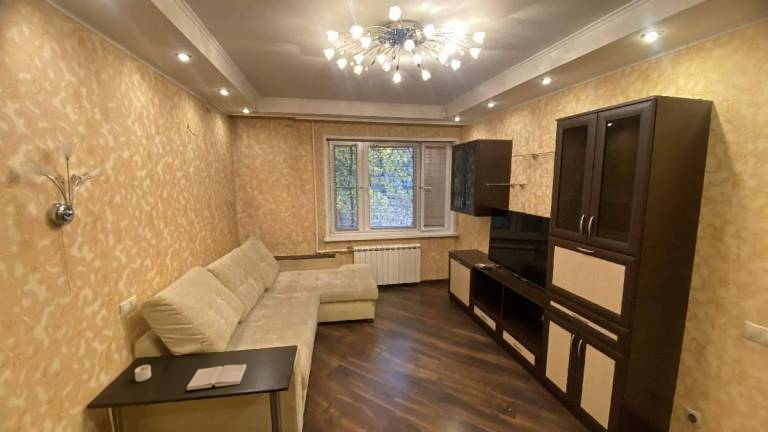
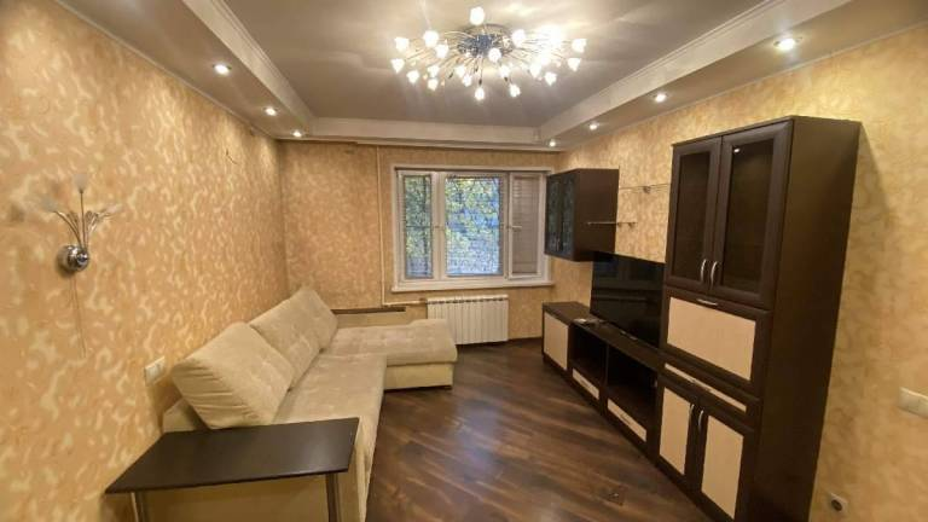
- hardback book (218, 376)
- candle (145, 372)
